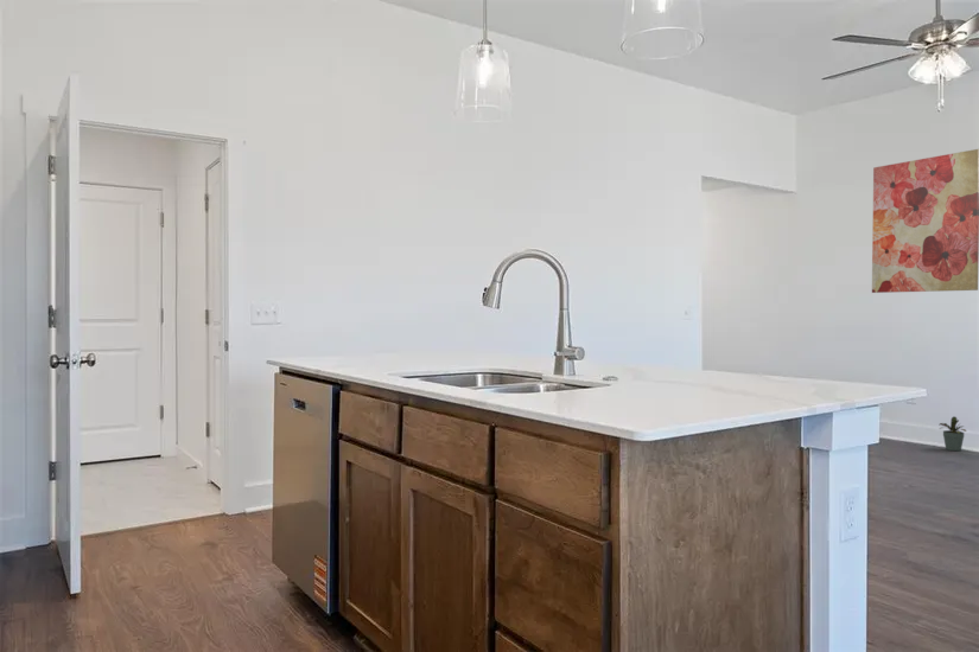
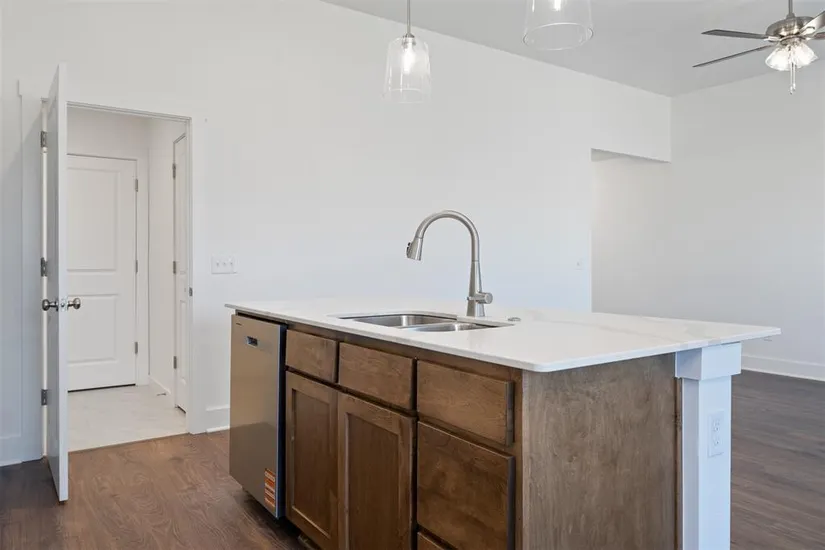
- wall art (922, 225)
- potted plant (951, 433)
